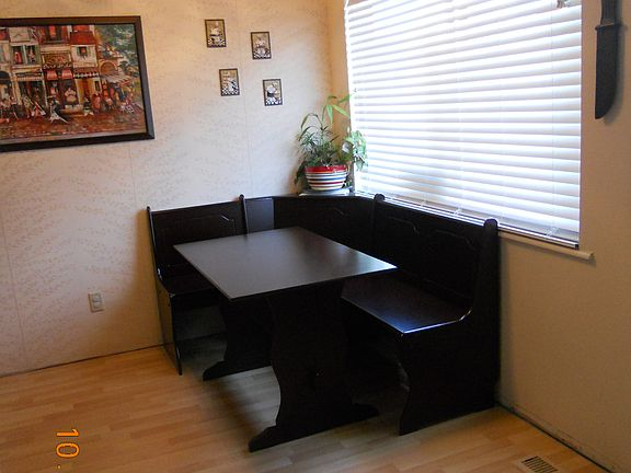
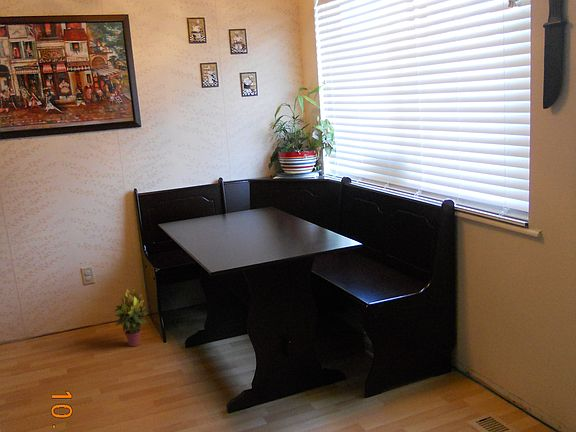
+ potted plant (131, 317)
